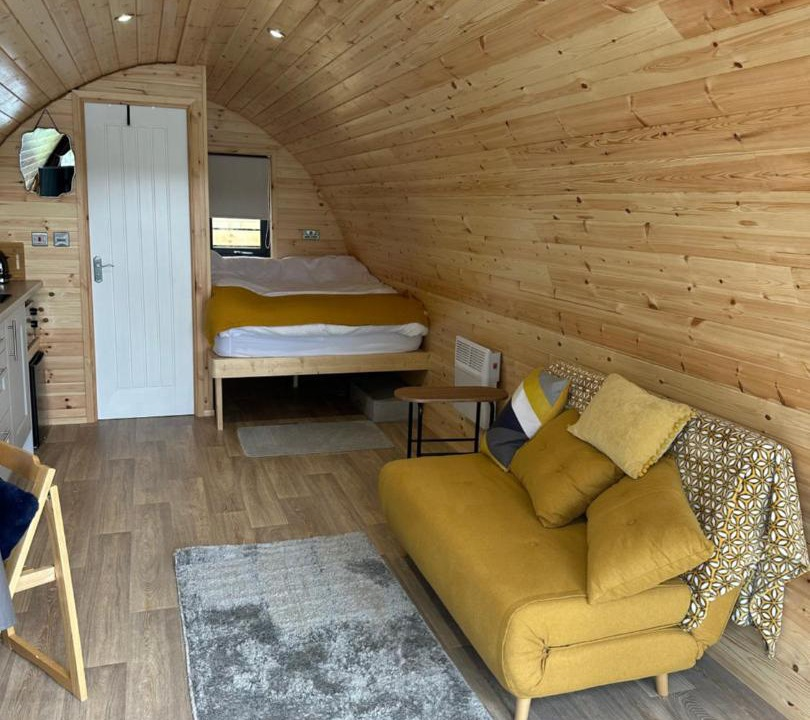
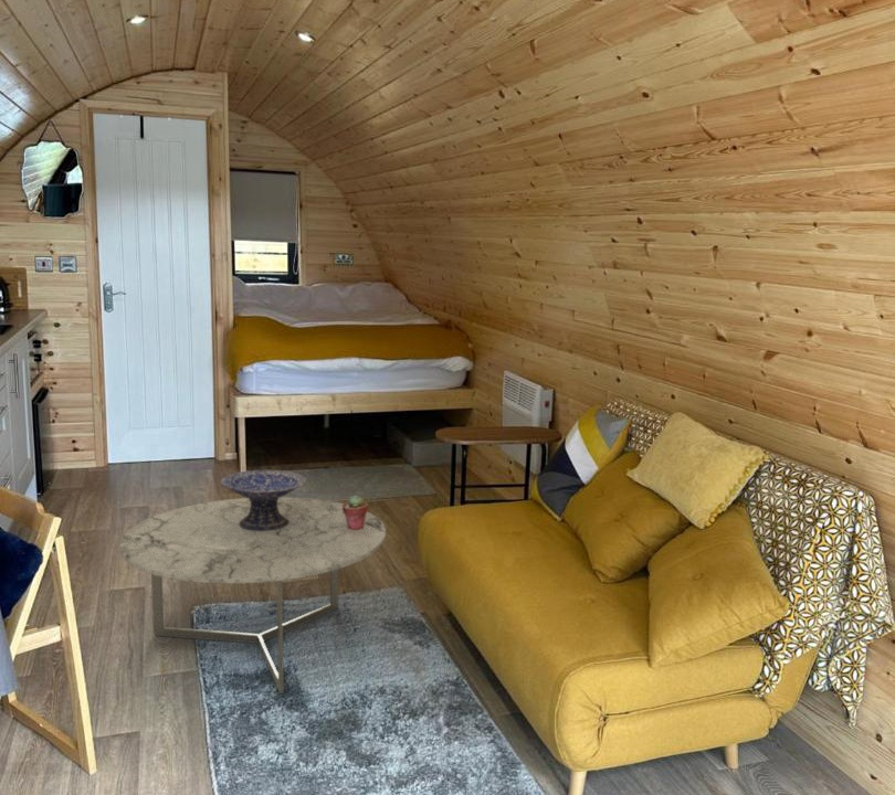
+ decorative bowl (264, 500)
+ coffee table (257, 582)
+ potted succulent (355, 510)
